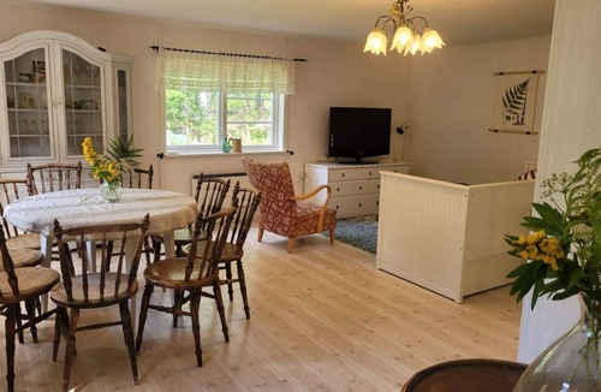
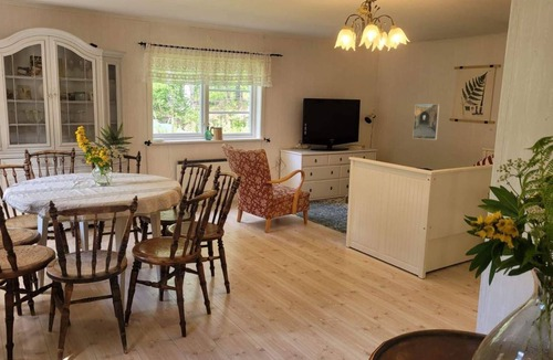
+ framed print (426, 121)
